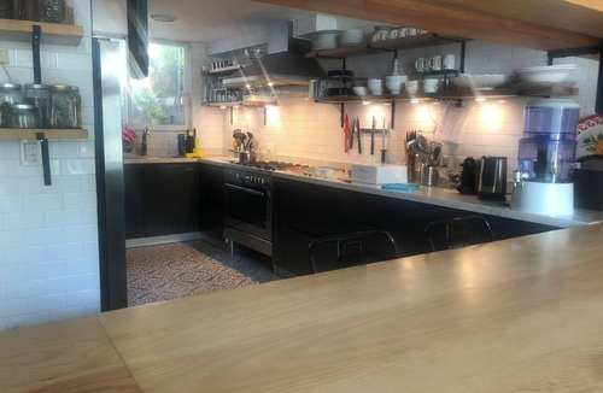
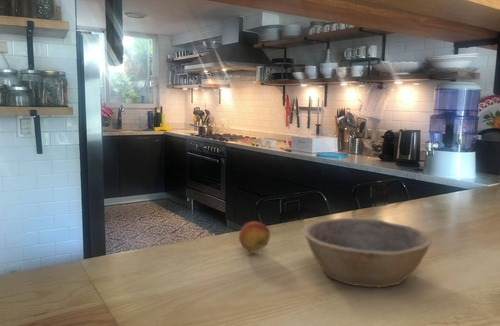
+ bowl (364, 252)
+ fruit (253, 236)
